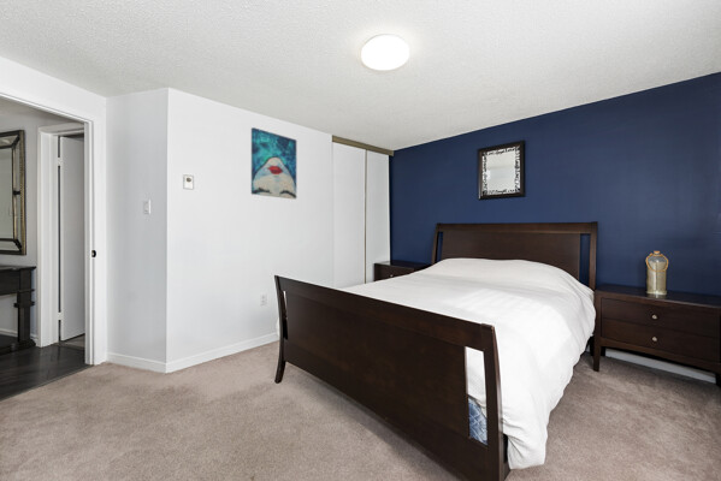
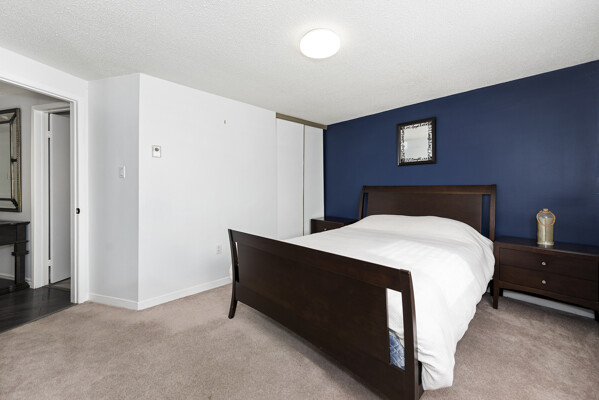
- wall art (274, 165)
